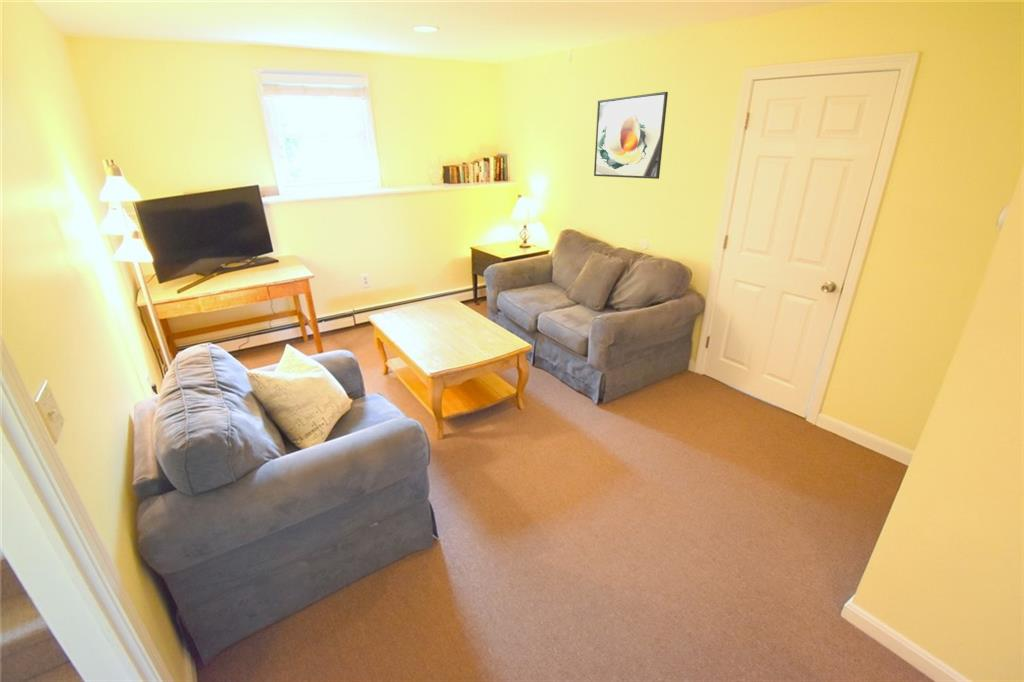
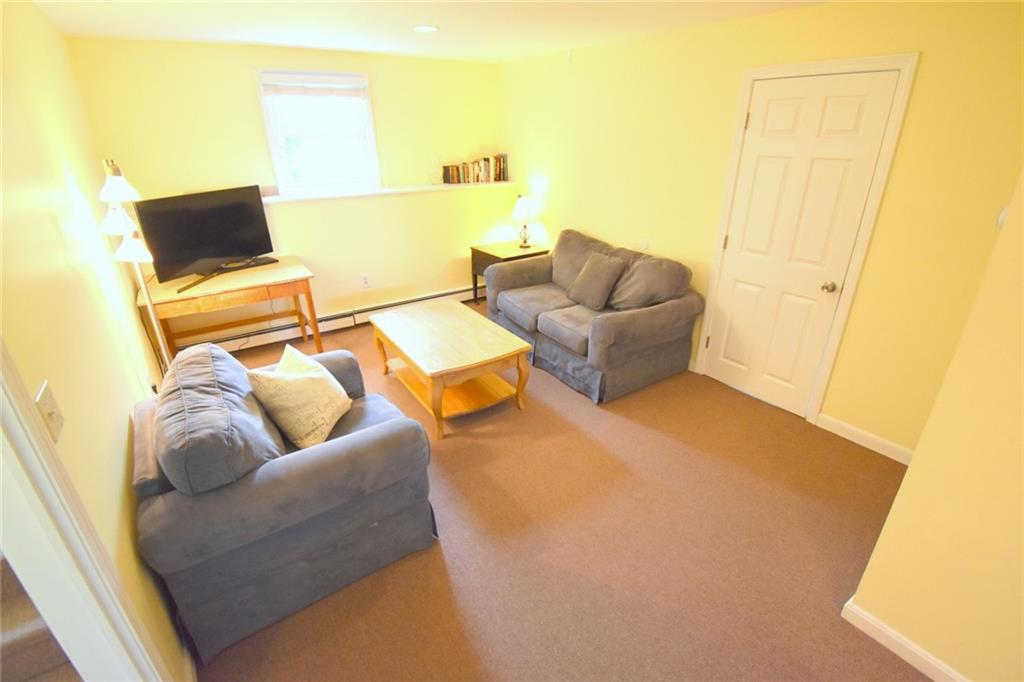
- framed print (627, 138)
